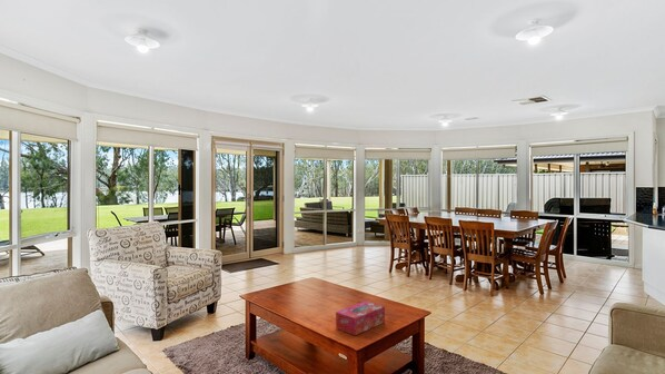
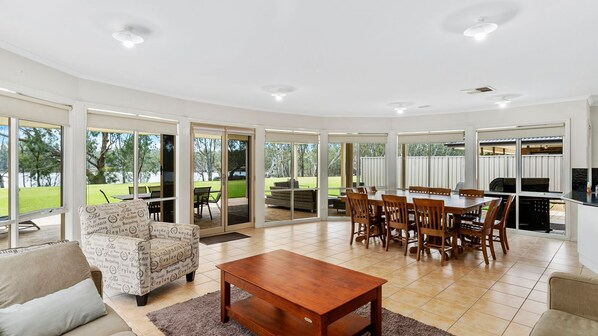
- tissue box (360, 316)
